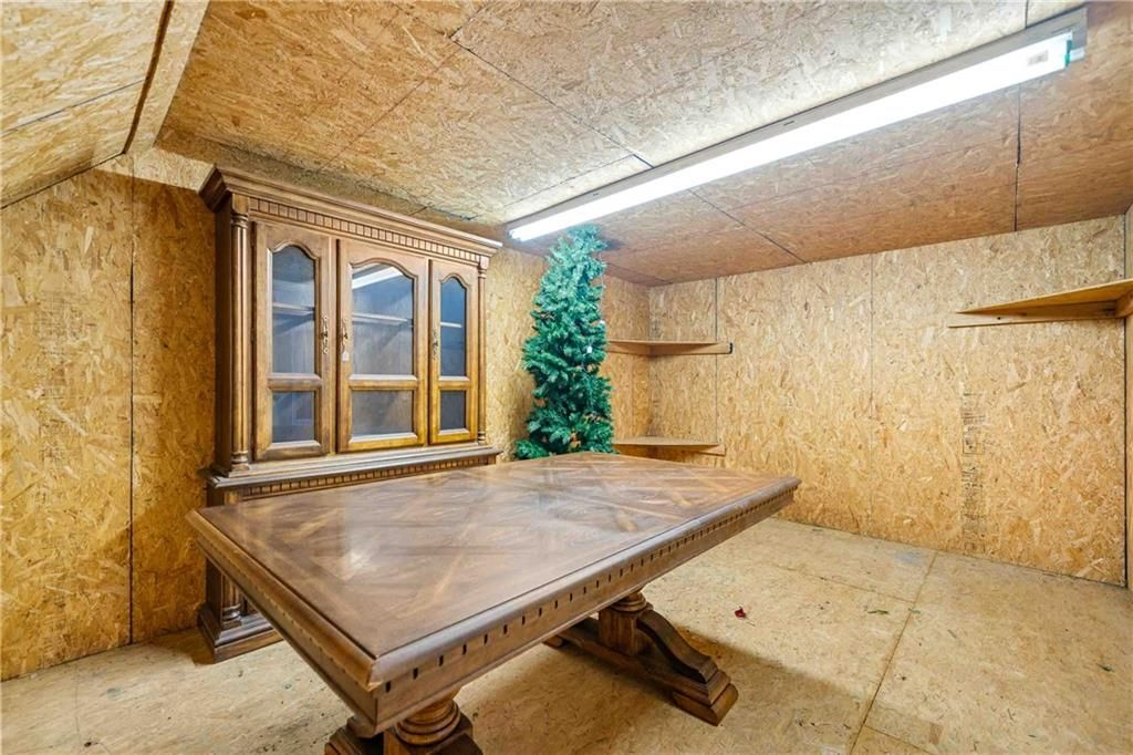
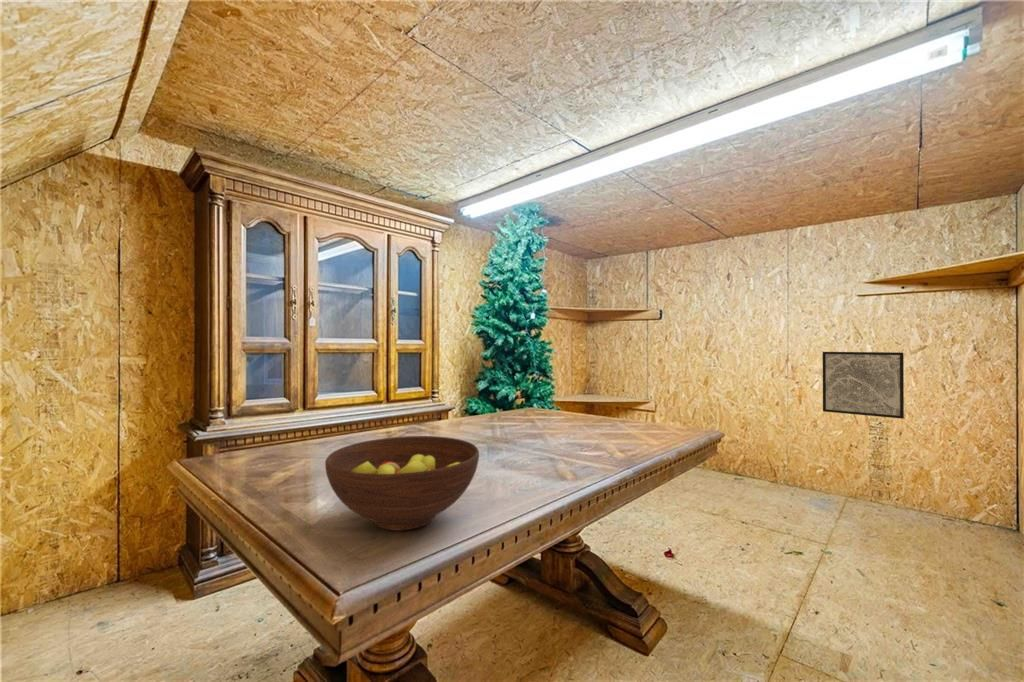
+ wall art (861, 383)
+ fruit bowl (405, 486)
